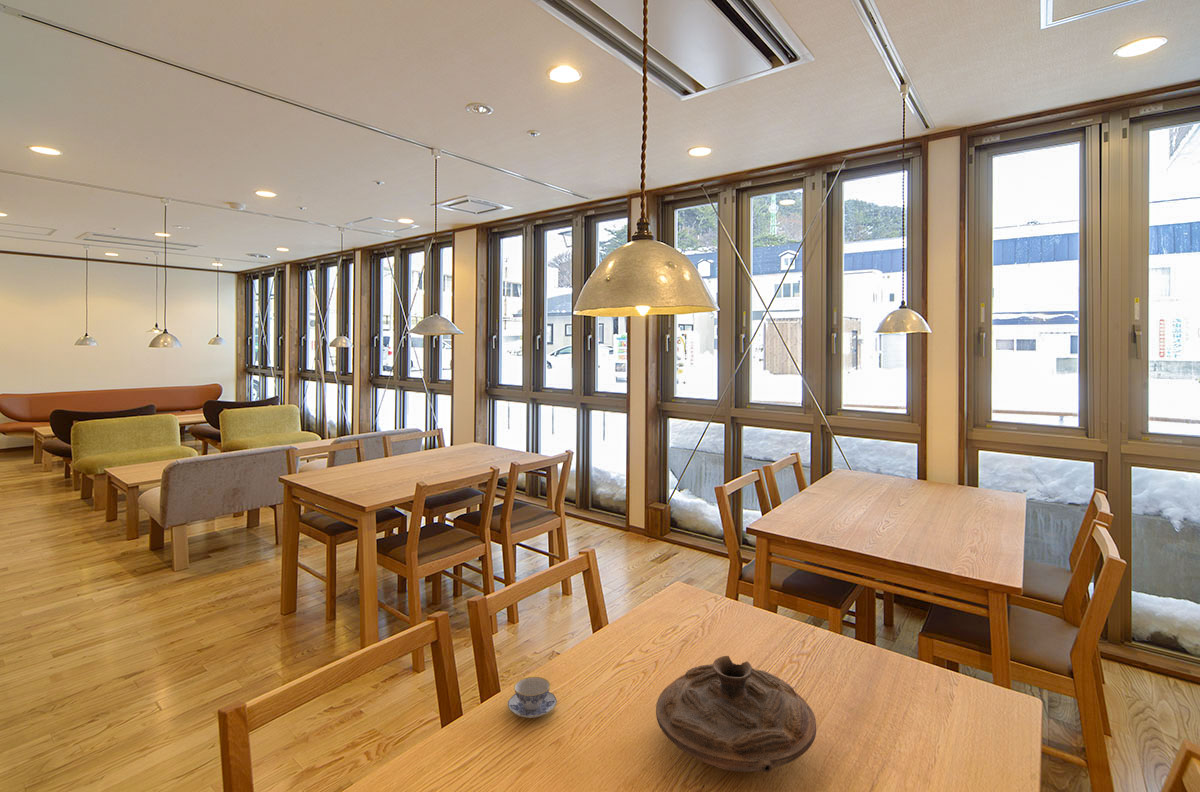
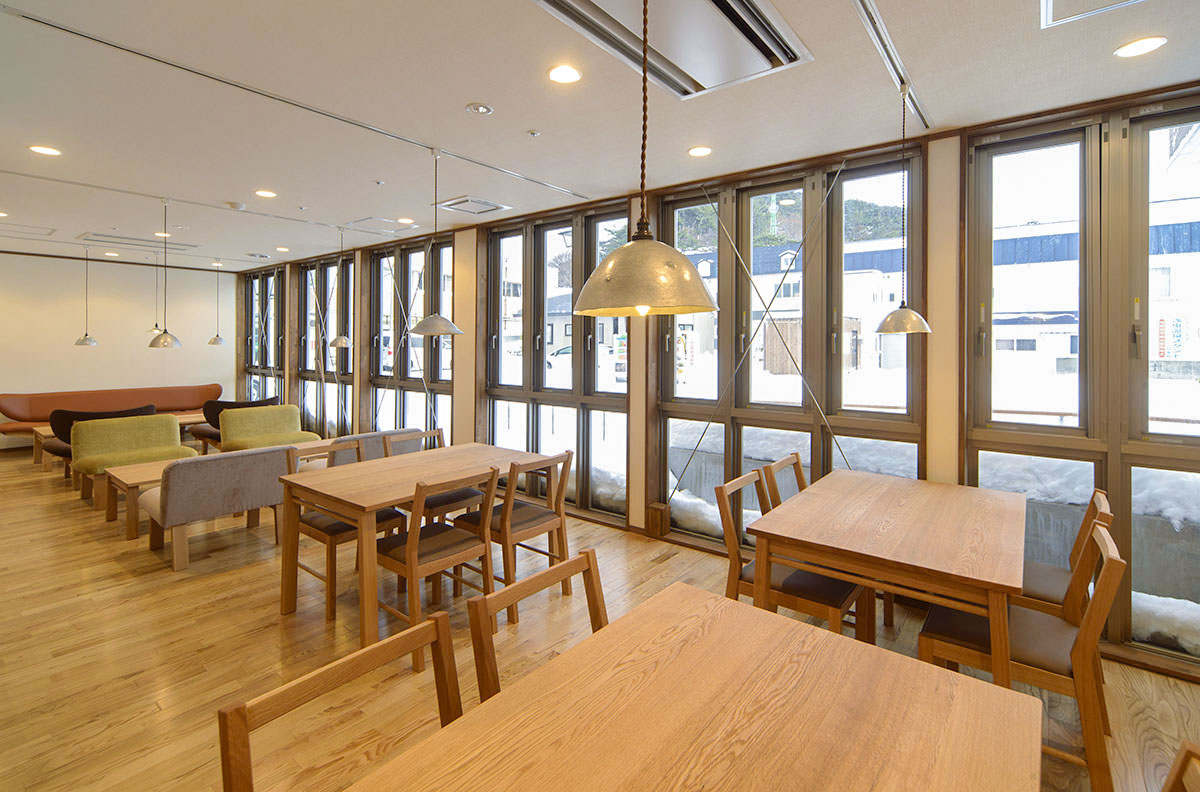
- decorative bowl (733, 702)
- chinaware (532, 697)
